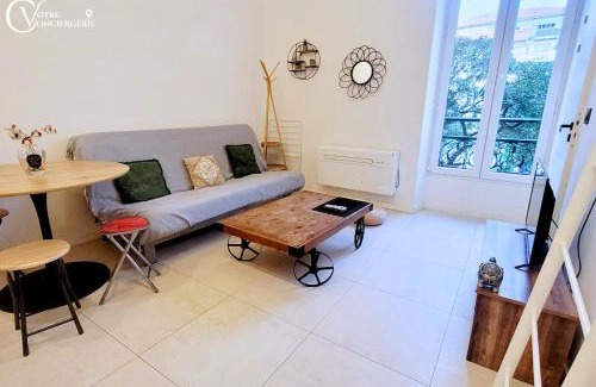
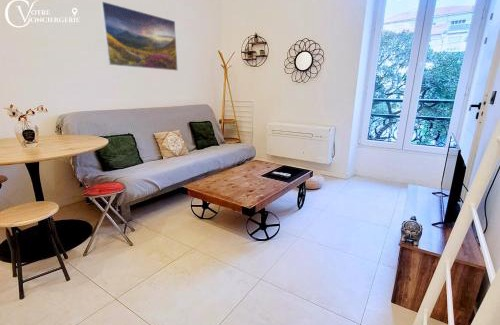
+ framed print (144, 41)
